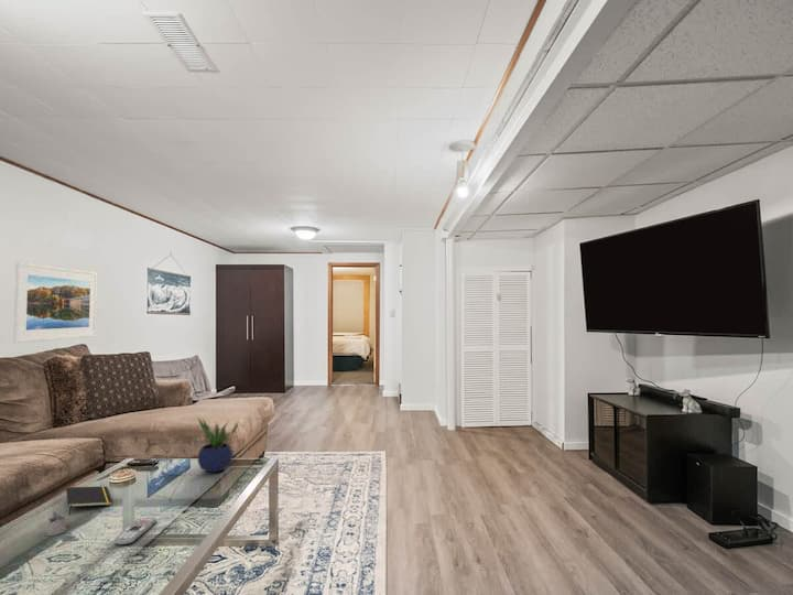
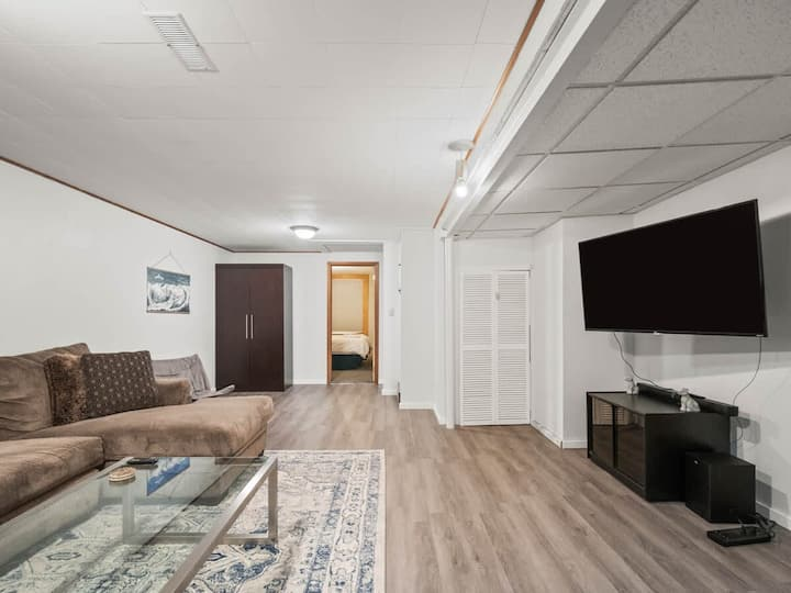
- potted plant (215, 442)
- remote control (134, 531)
- notepad (88, 496)
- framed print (61, 303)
- tea glass holder (56, 519)
